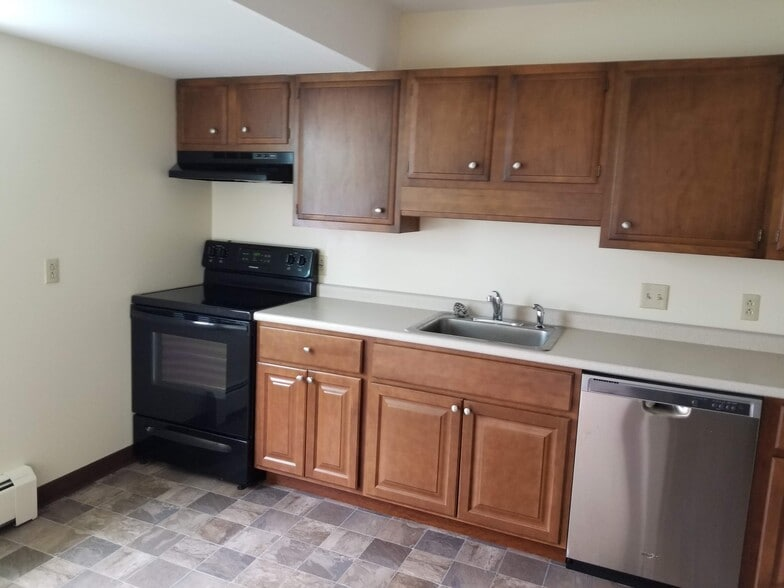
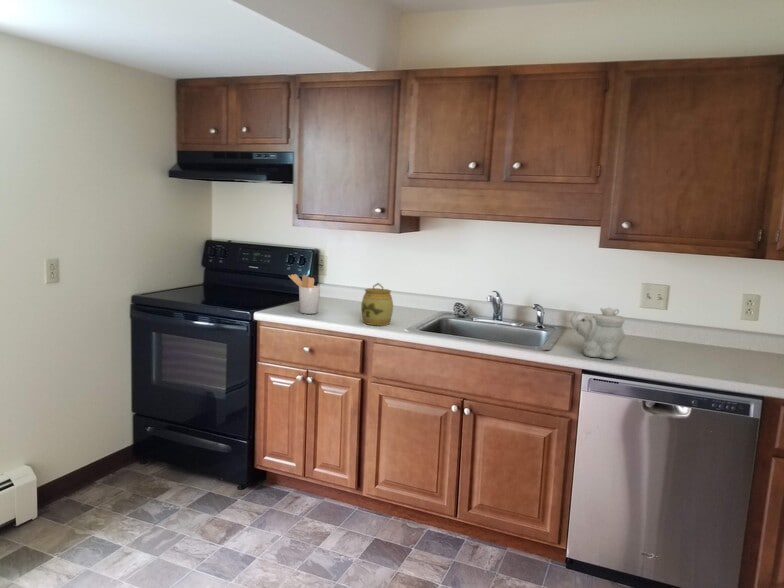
+ utensil holder (304, 292)
+ teapot (596, 330)
+ jar (377, 302)
